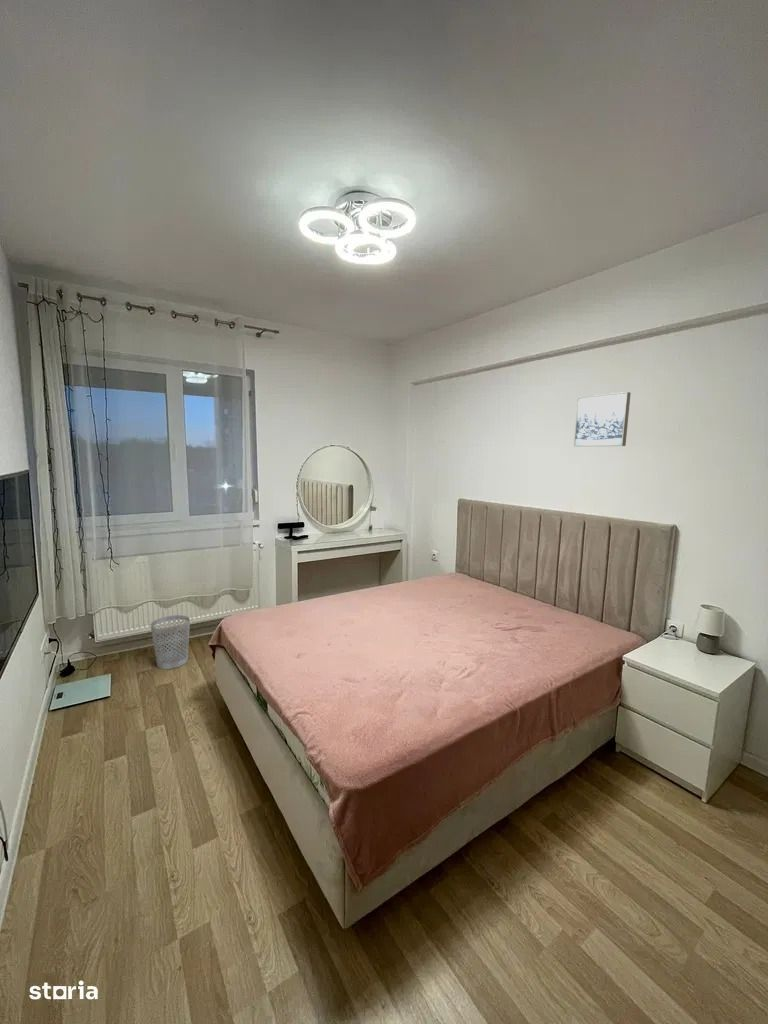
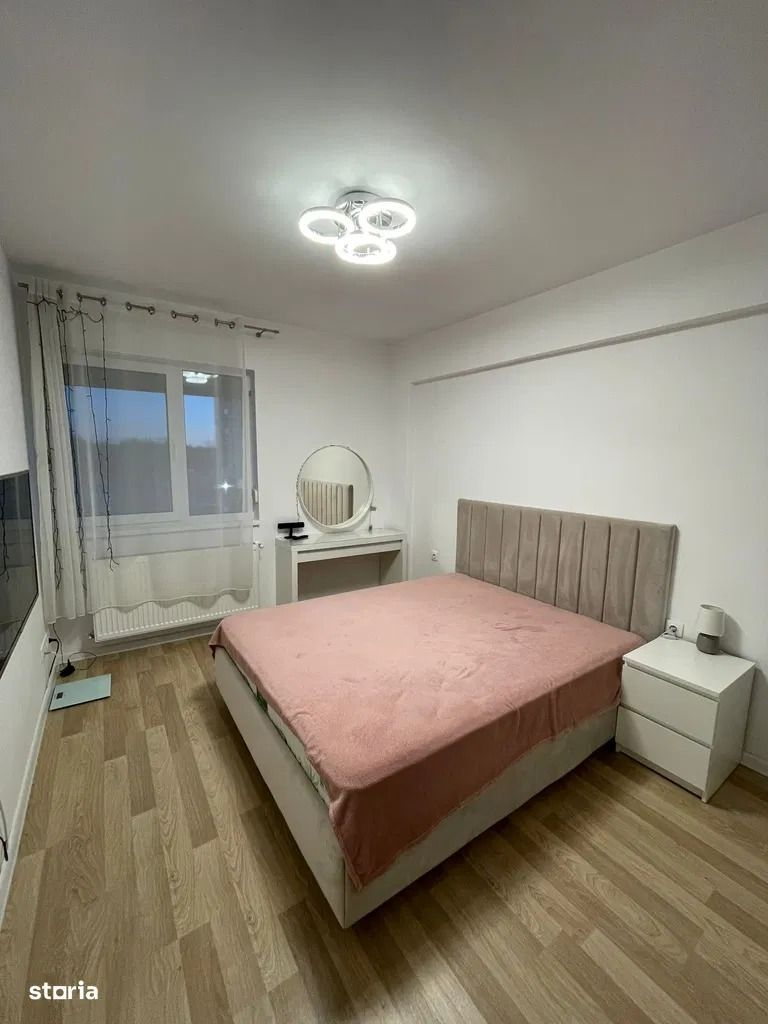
- wastebasket (171, 642)
- wall art (600, 420)
